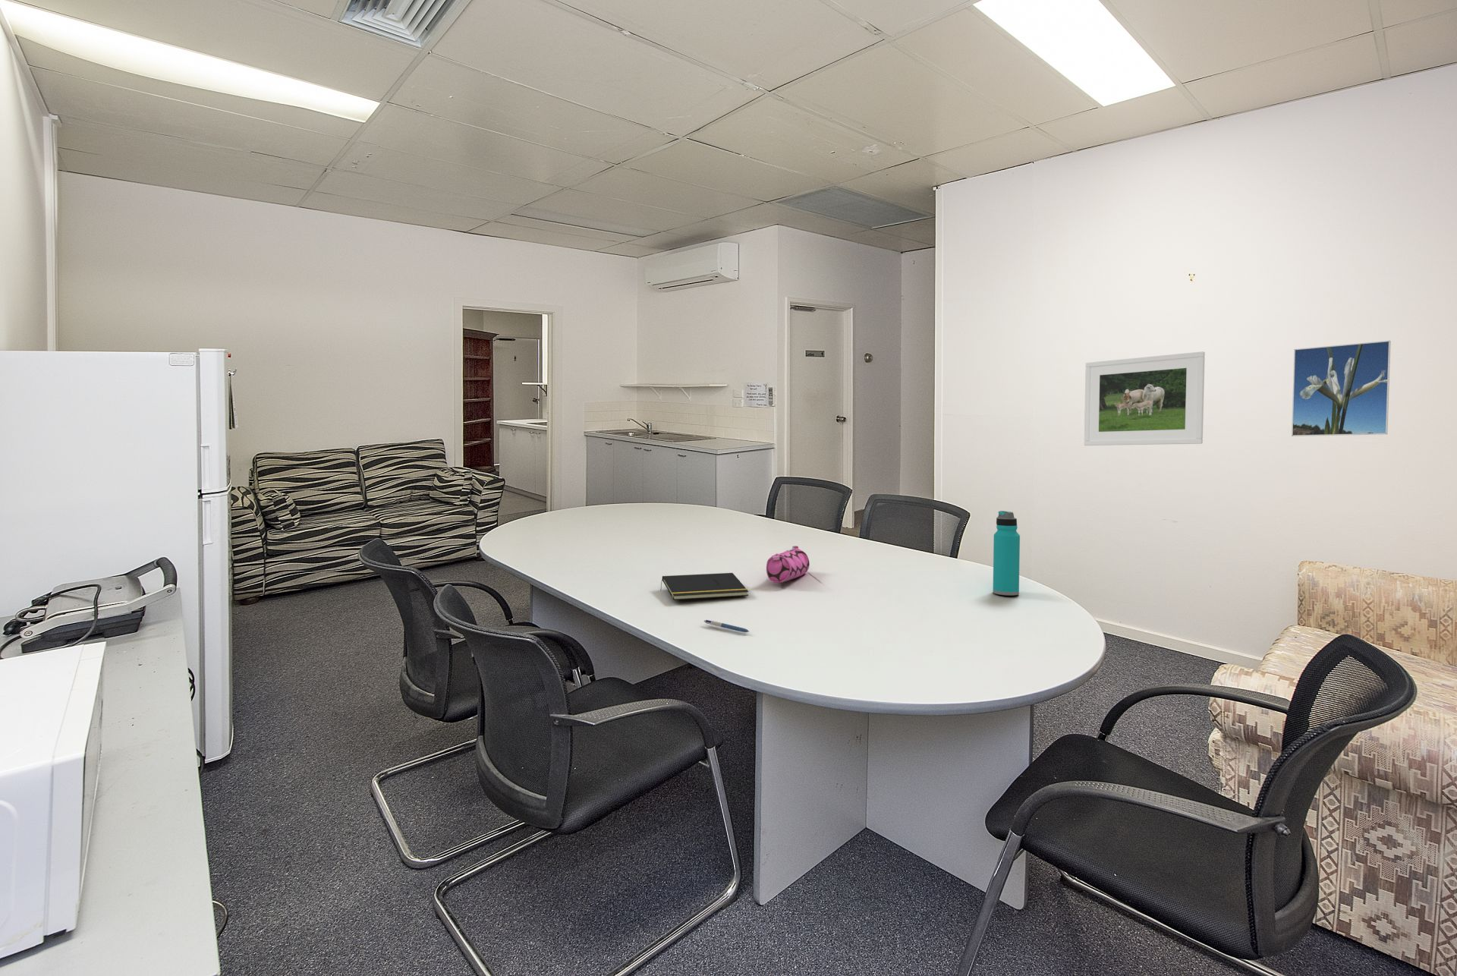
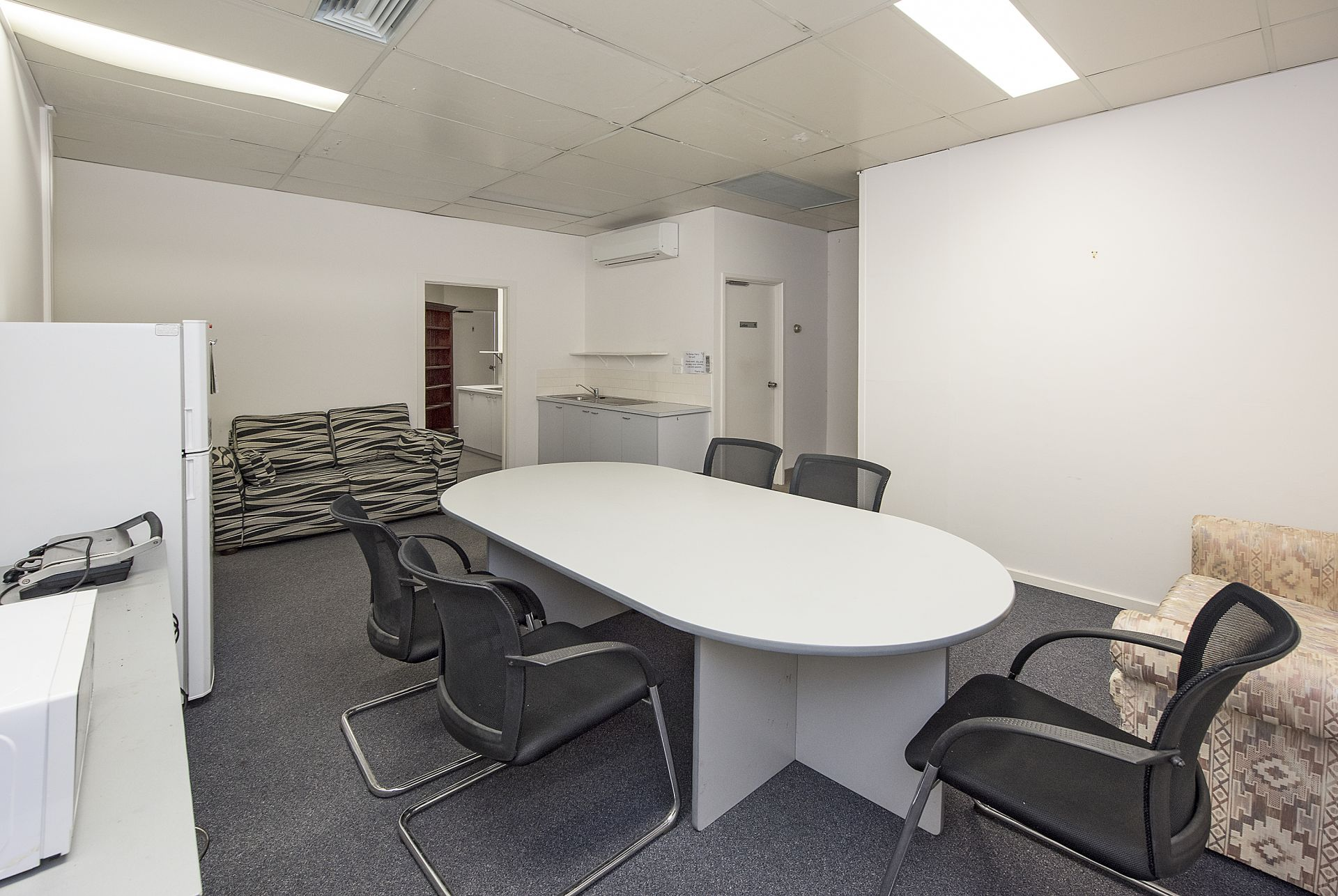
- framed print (1338, 390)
- notepad (705, 585)
- pen (725, 626)
- water bottle (1006, 552)
- pencil case (787, 564)
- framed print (1140, 401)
